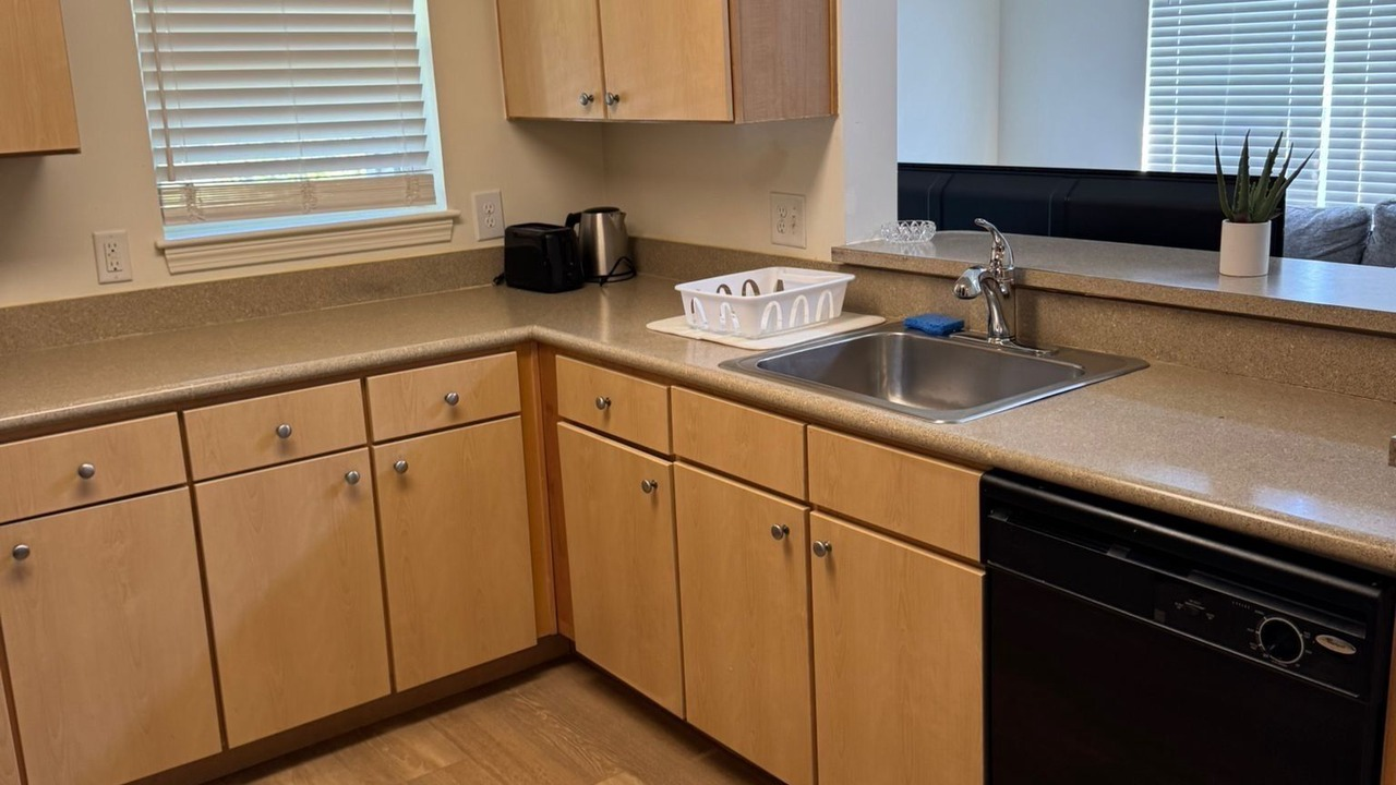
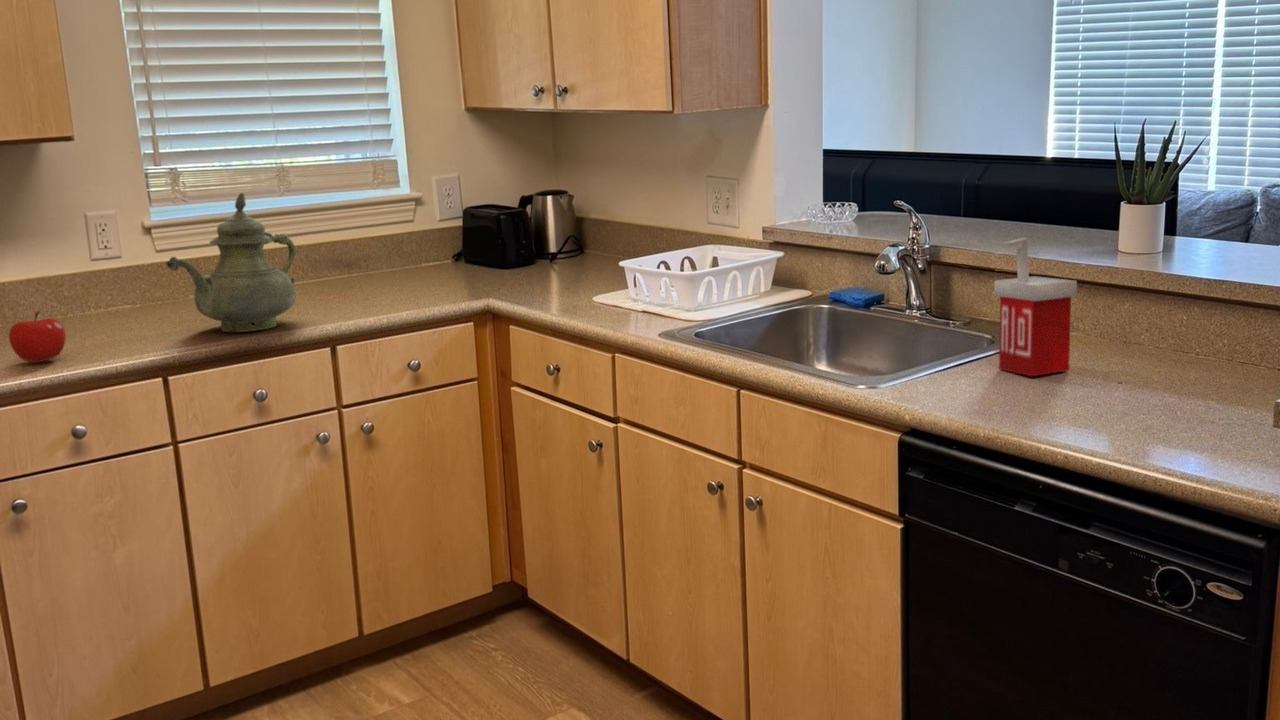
+ teapot (235, 262)
+ fruit (37, 336)
+ soap dispenser (1028, 304)
